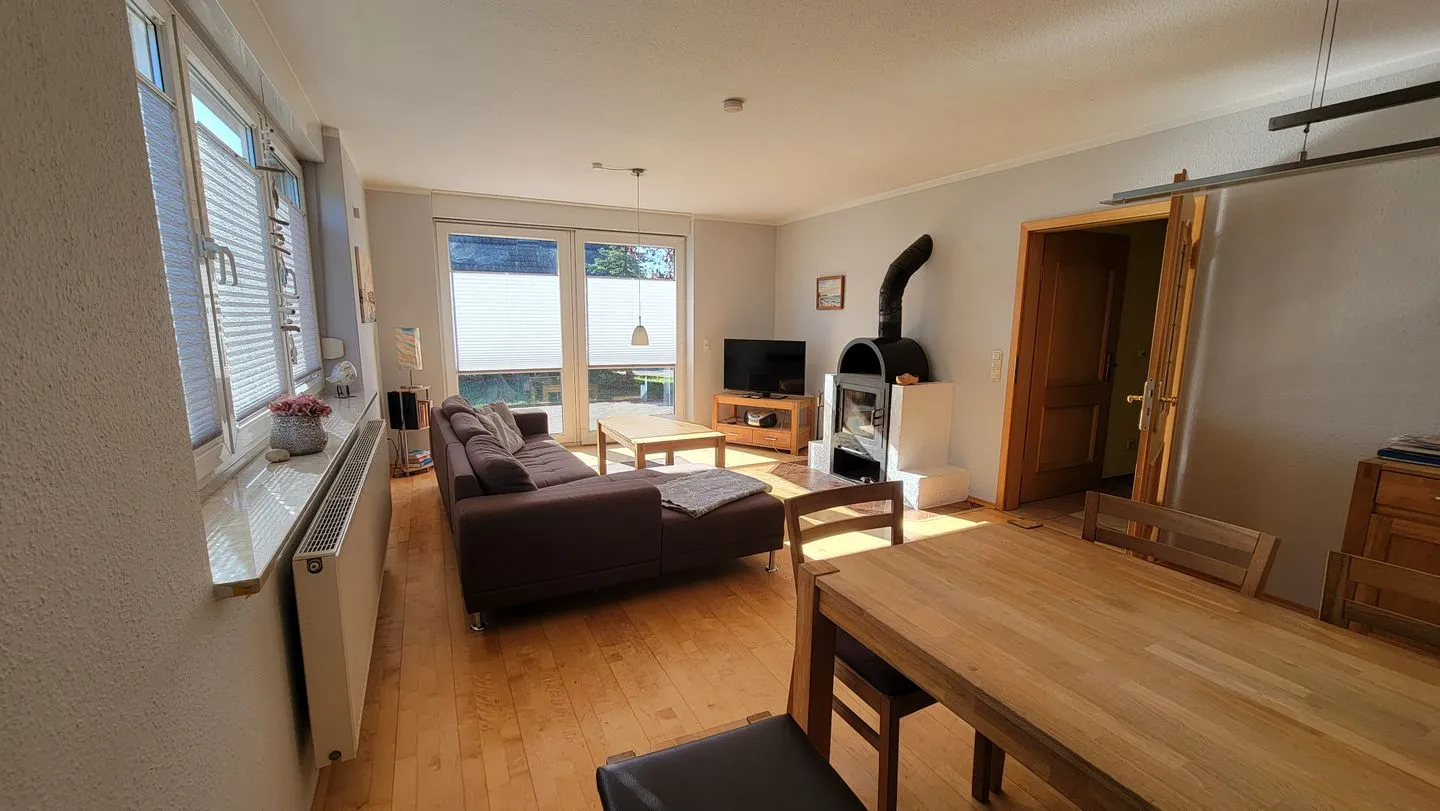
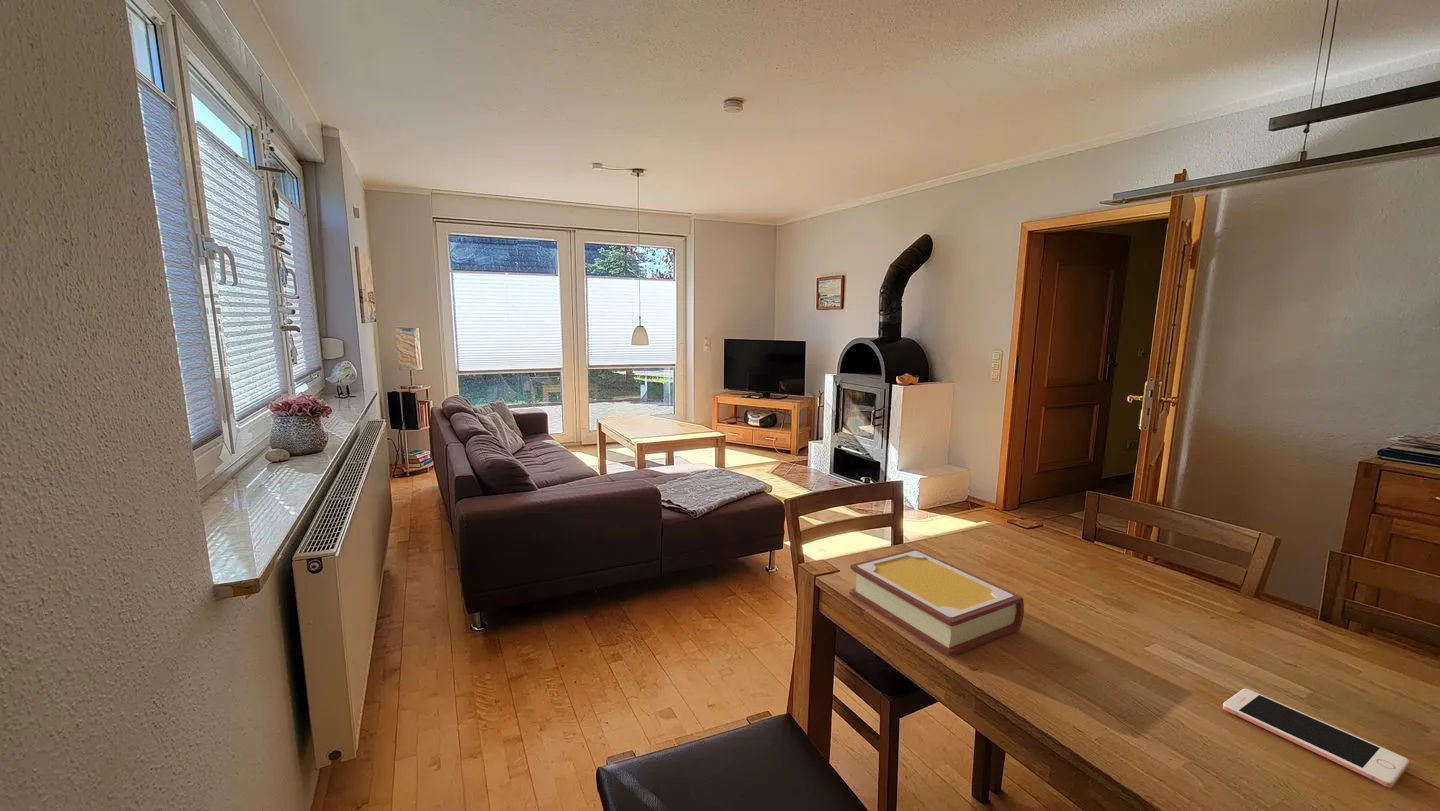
+ book (931, 595)
+ cell phone (1309, 732)
